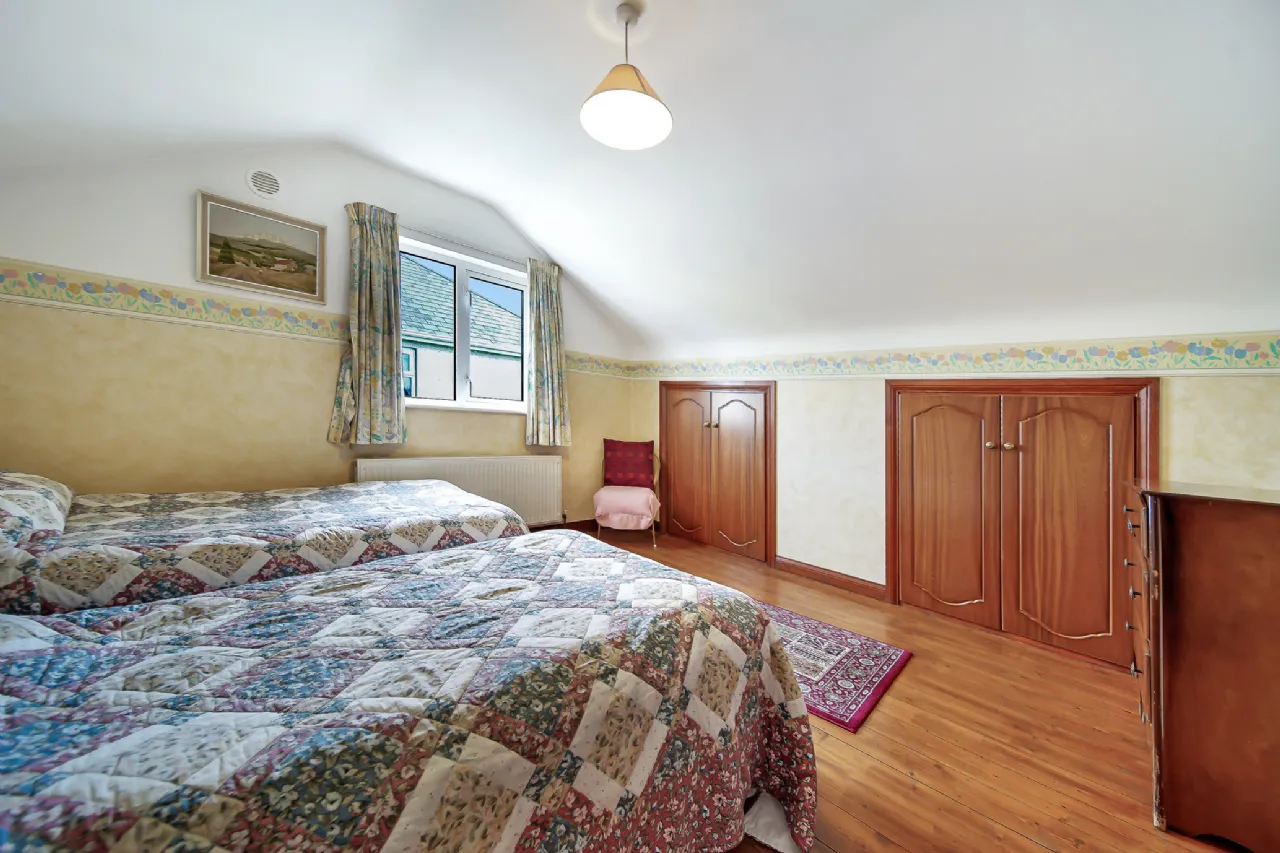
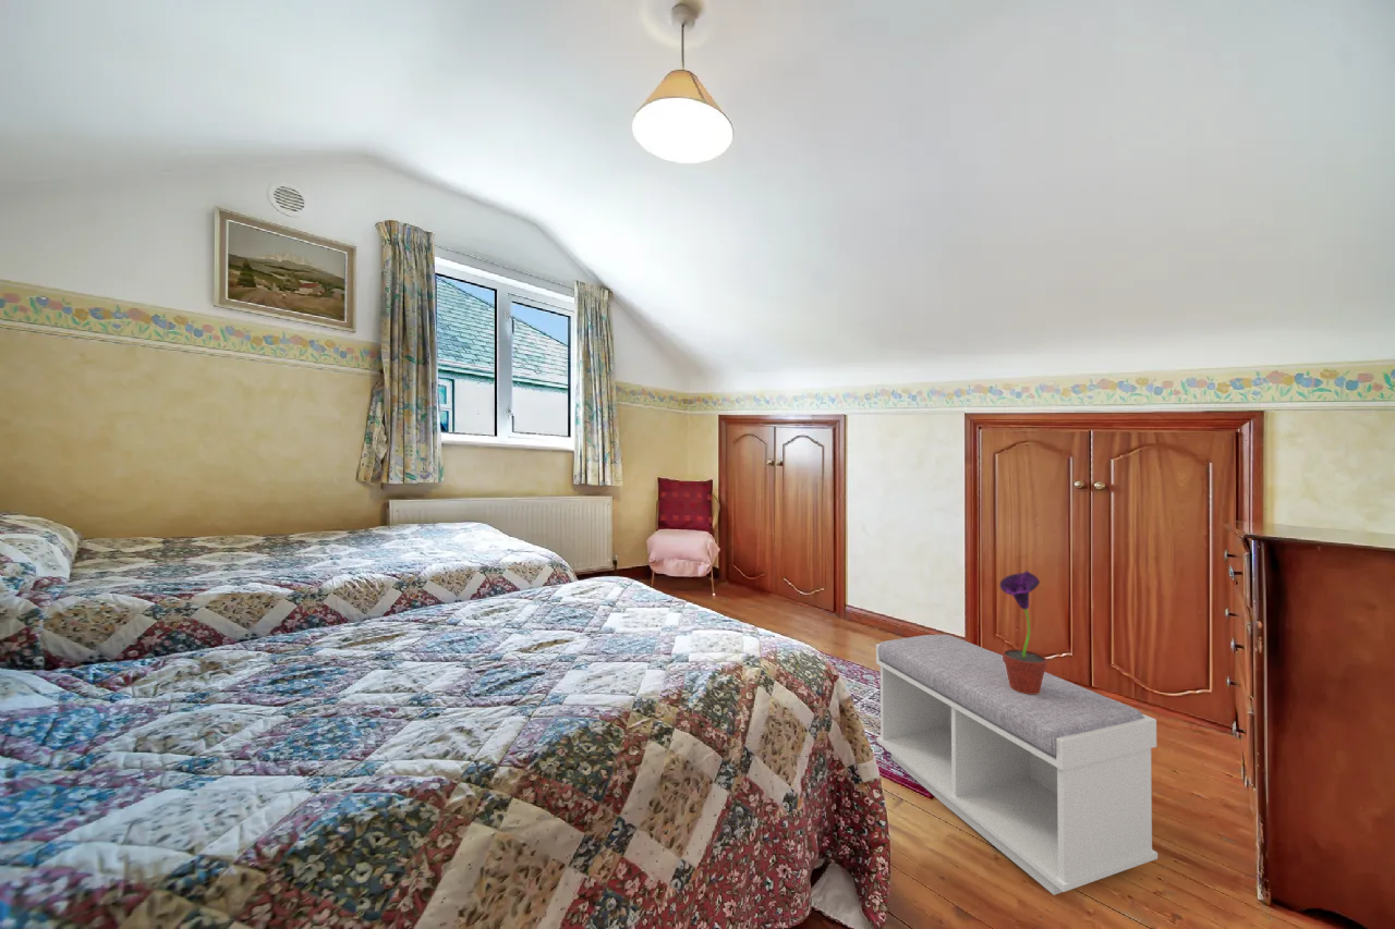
+ potted flower (1028, 629)
+ bench (991, 736)
